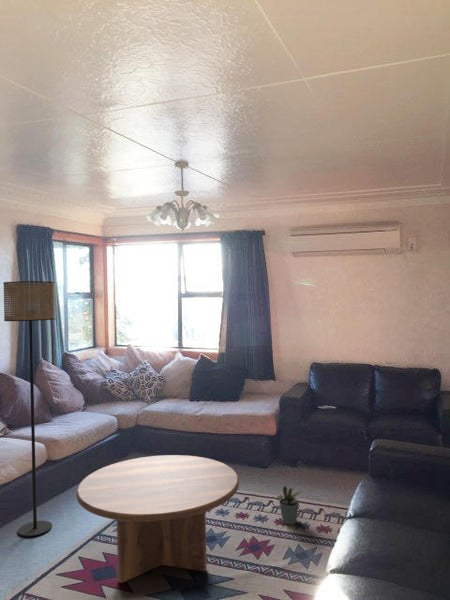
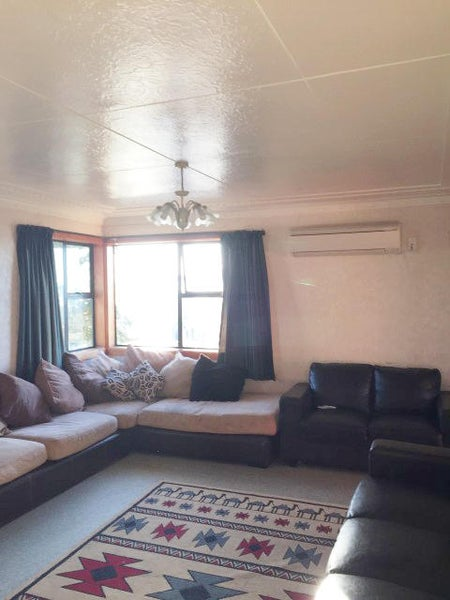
- coffee table (160, 521)
- floor lamp (32, 405)
- potted plant (291, 503)
